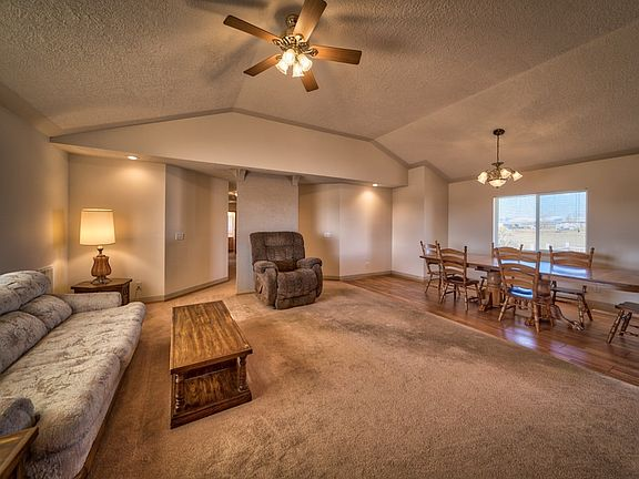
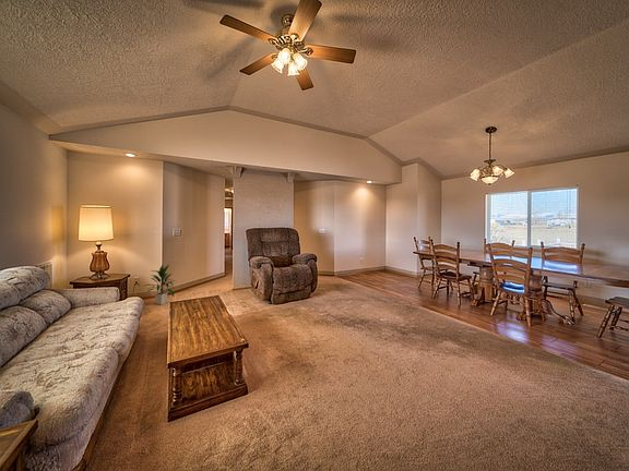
+ indoor plant (162, 285)
